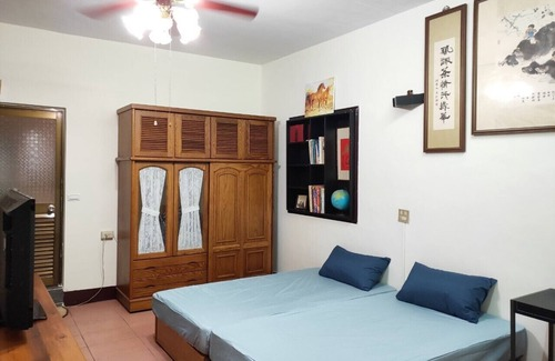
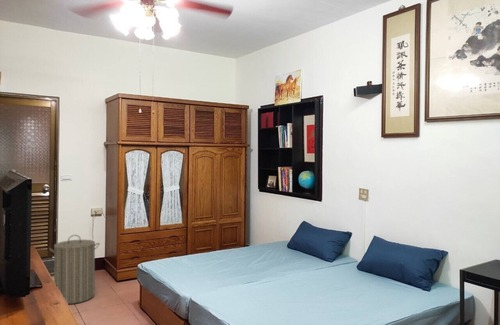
+ laundry hamper (74, 266)
